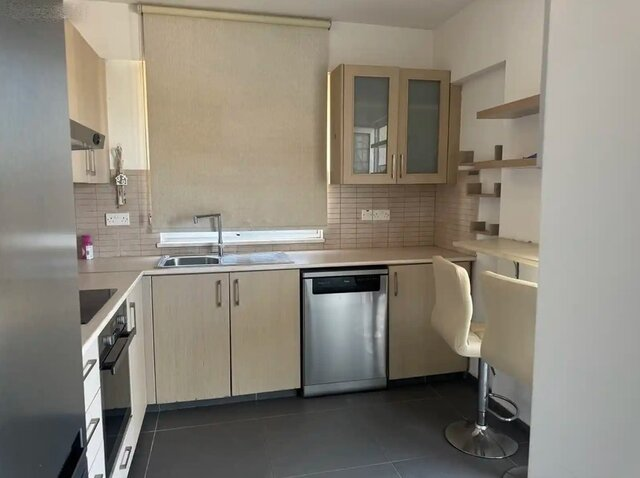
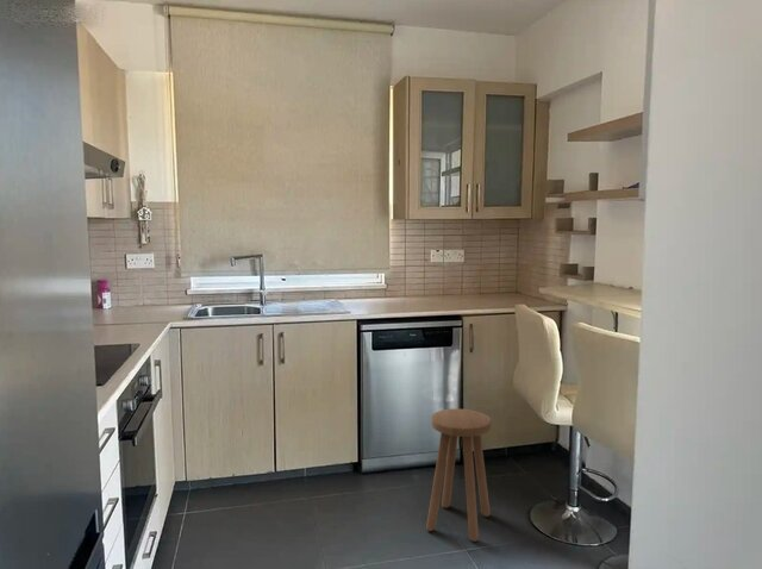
+ stool (464, 470)
